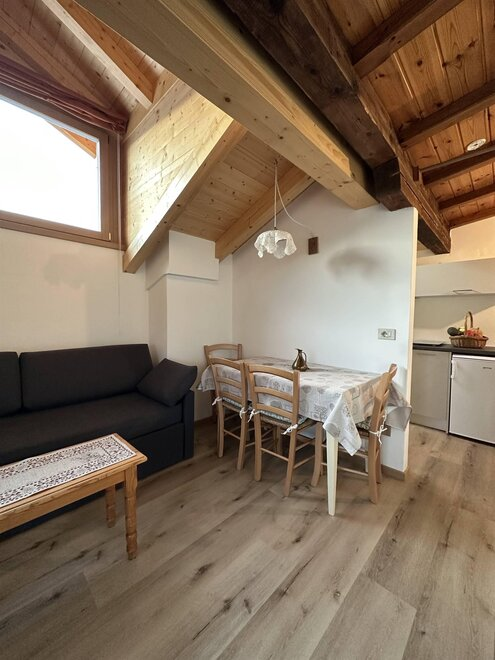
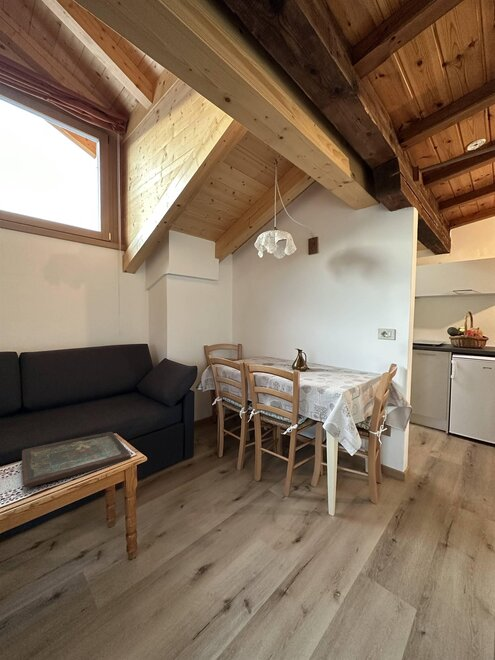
+ board game (76, 454)
